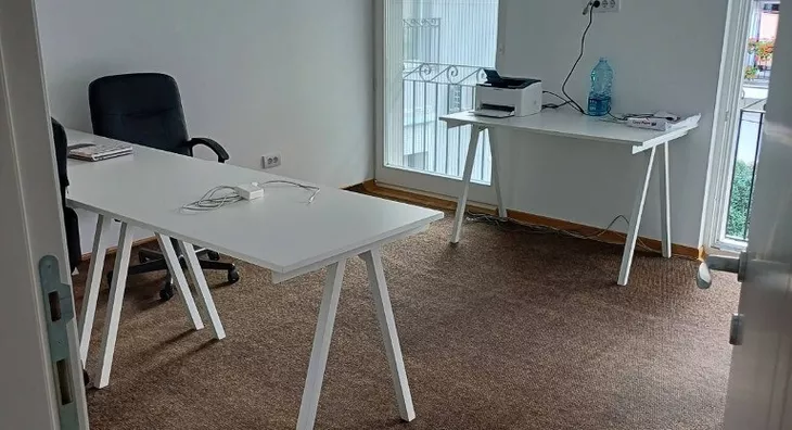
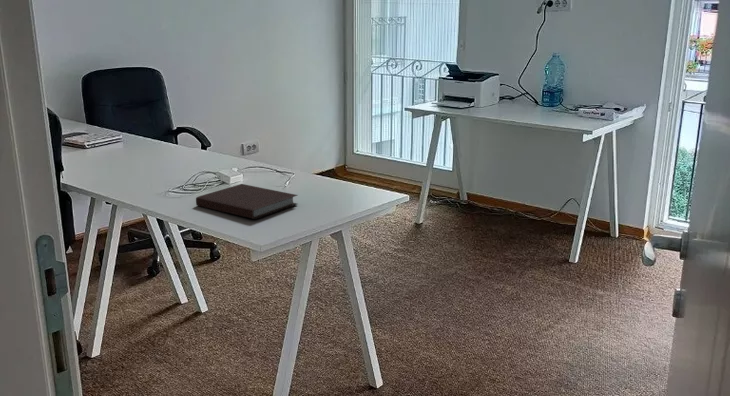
+ notebook (247, 200)
